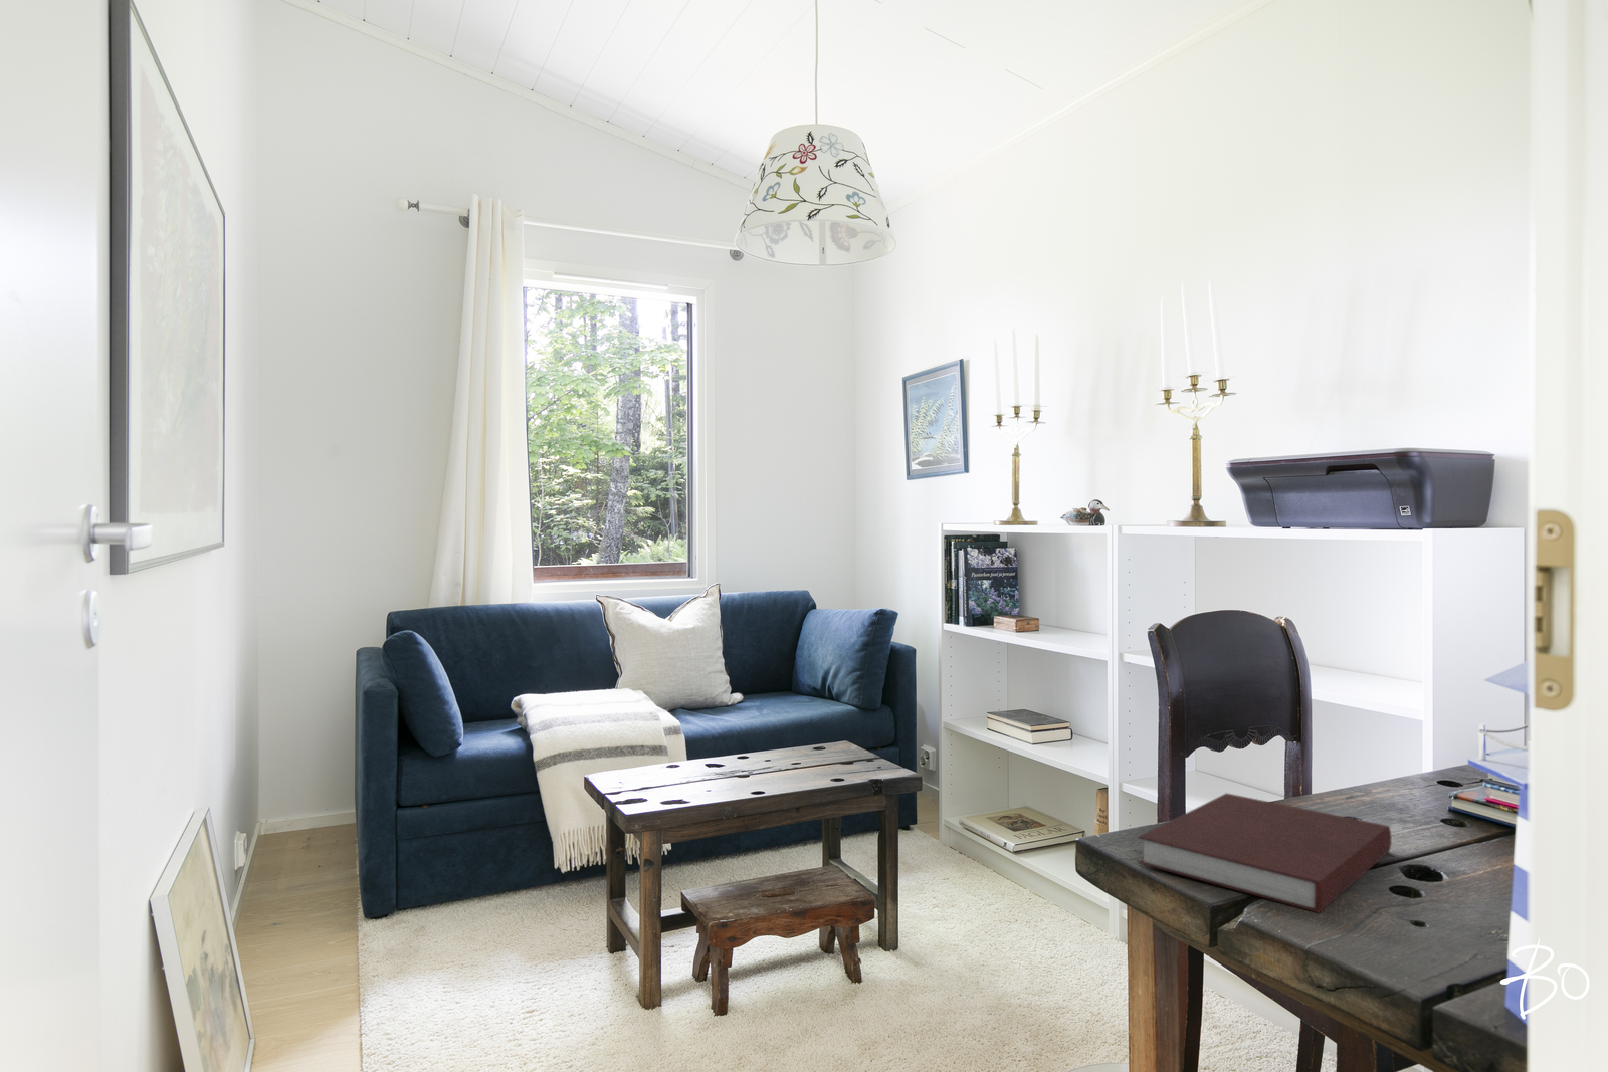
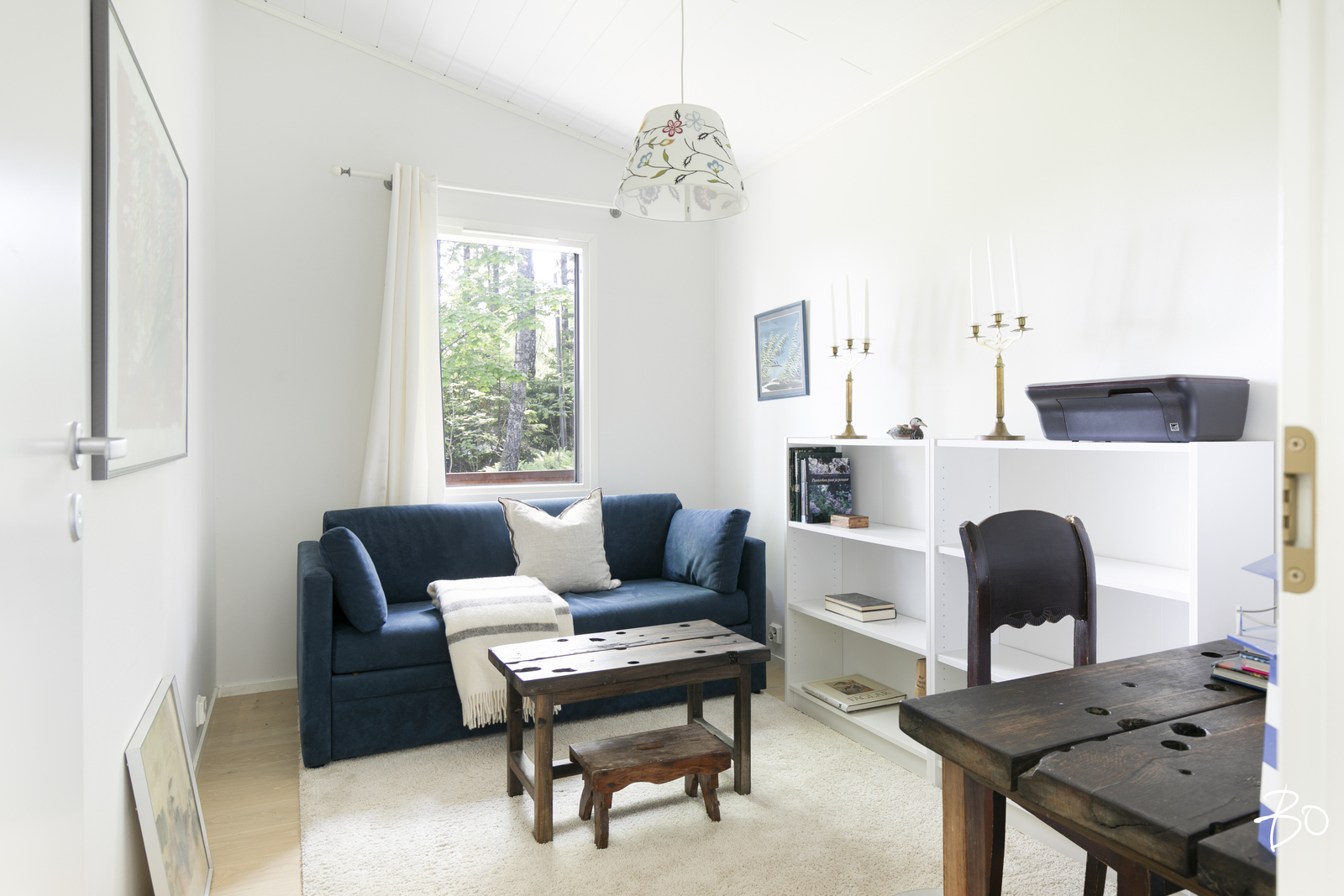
- notebook (1266, 843)
